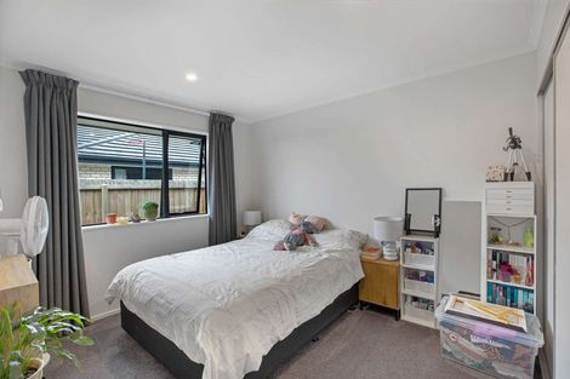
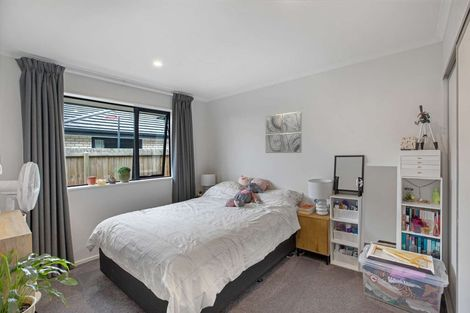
+ wall art (282, 132)
